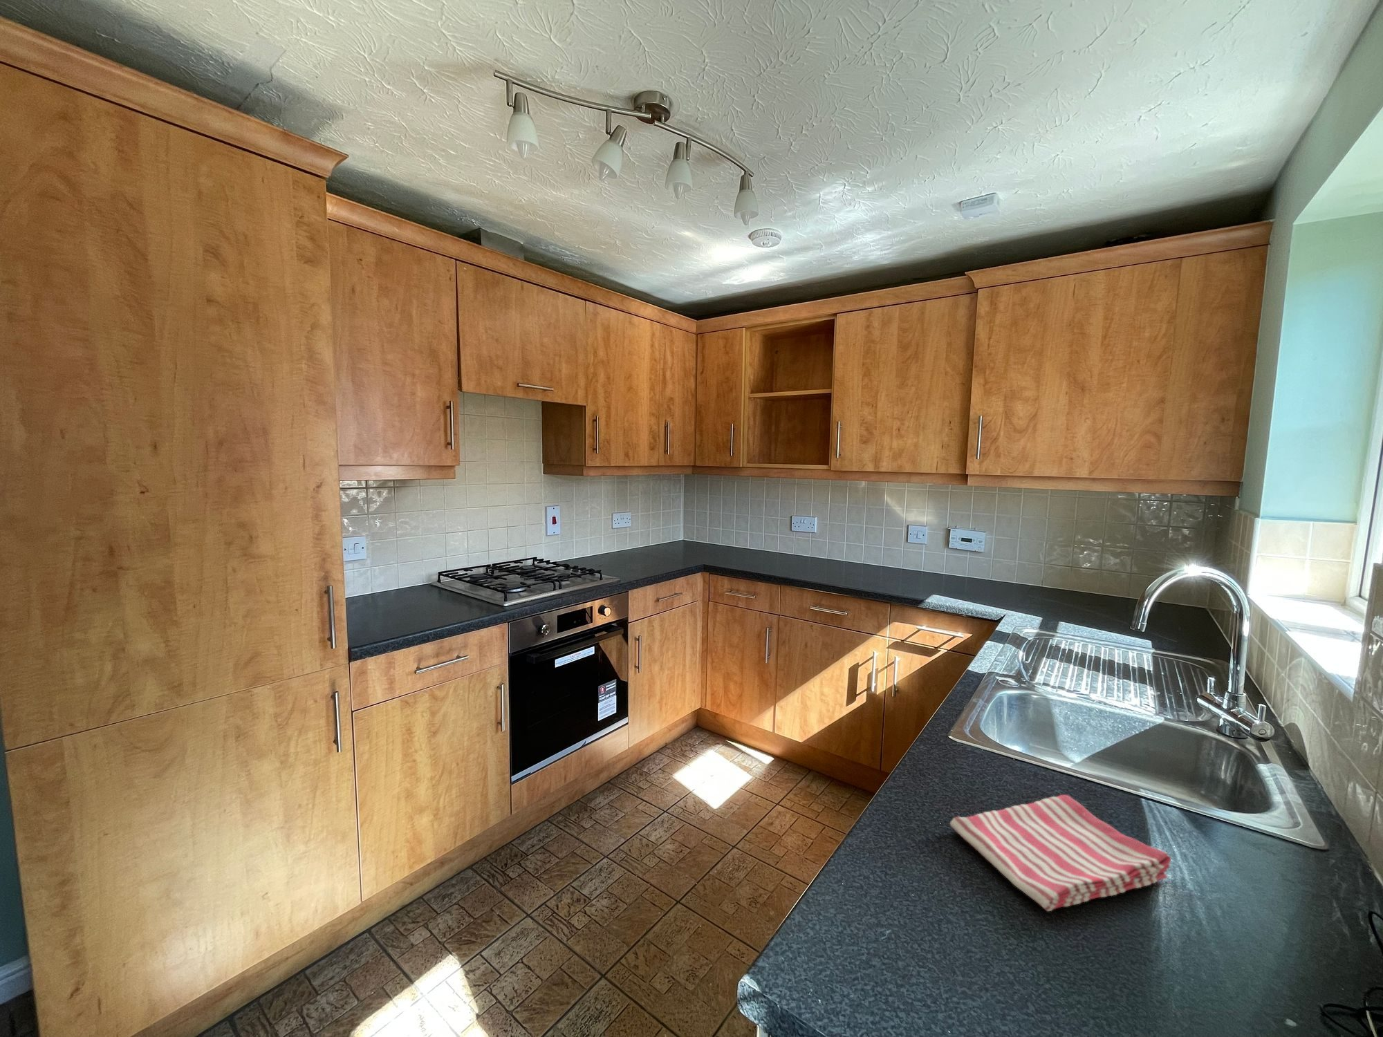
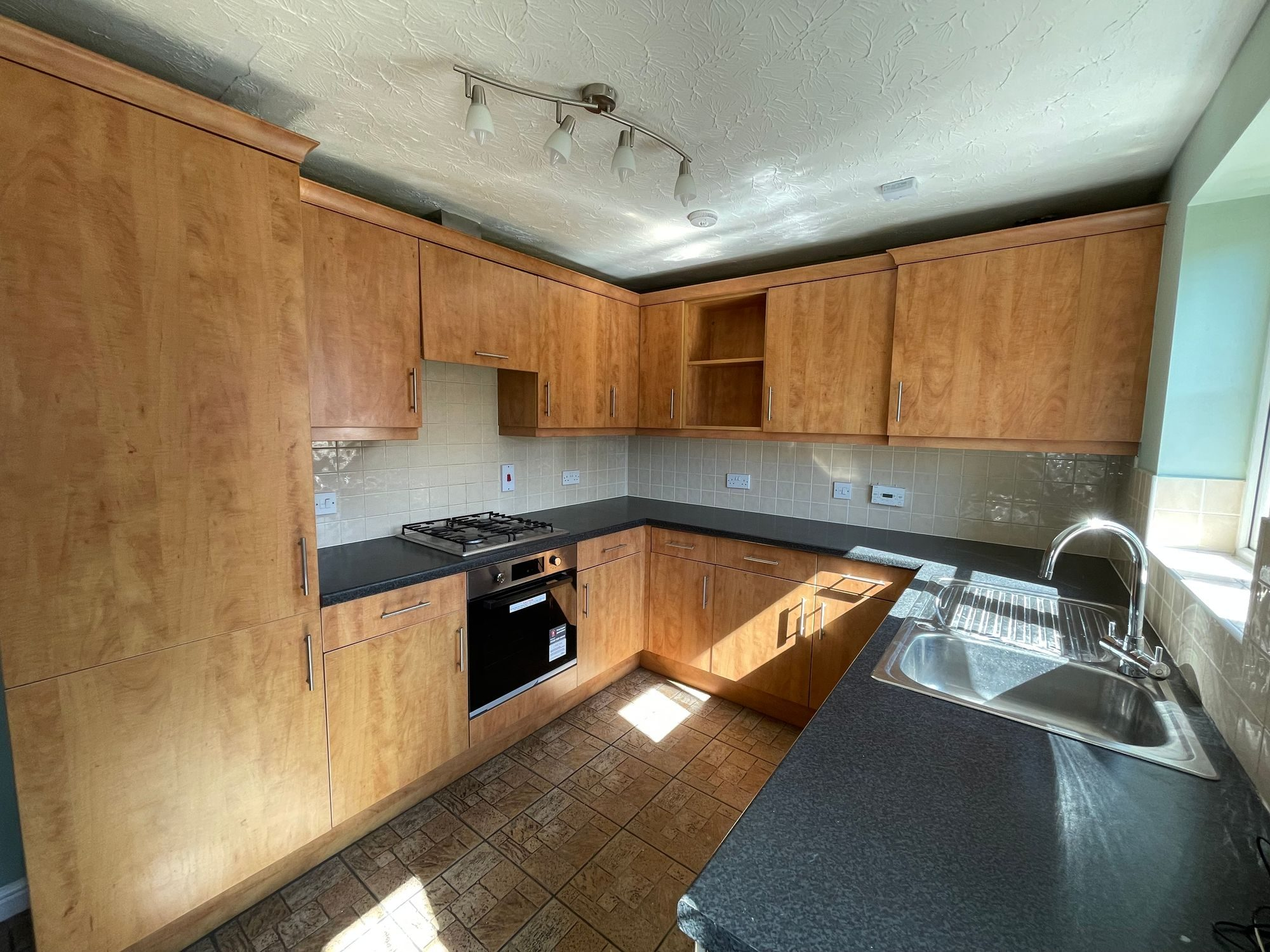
- dish towel (1054, 842)
